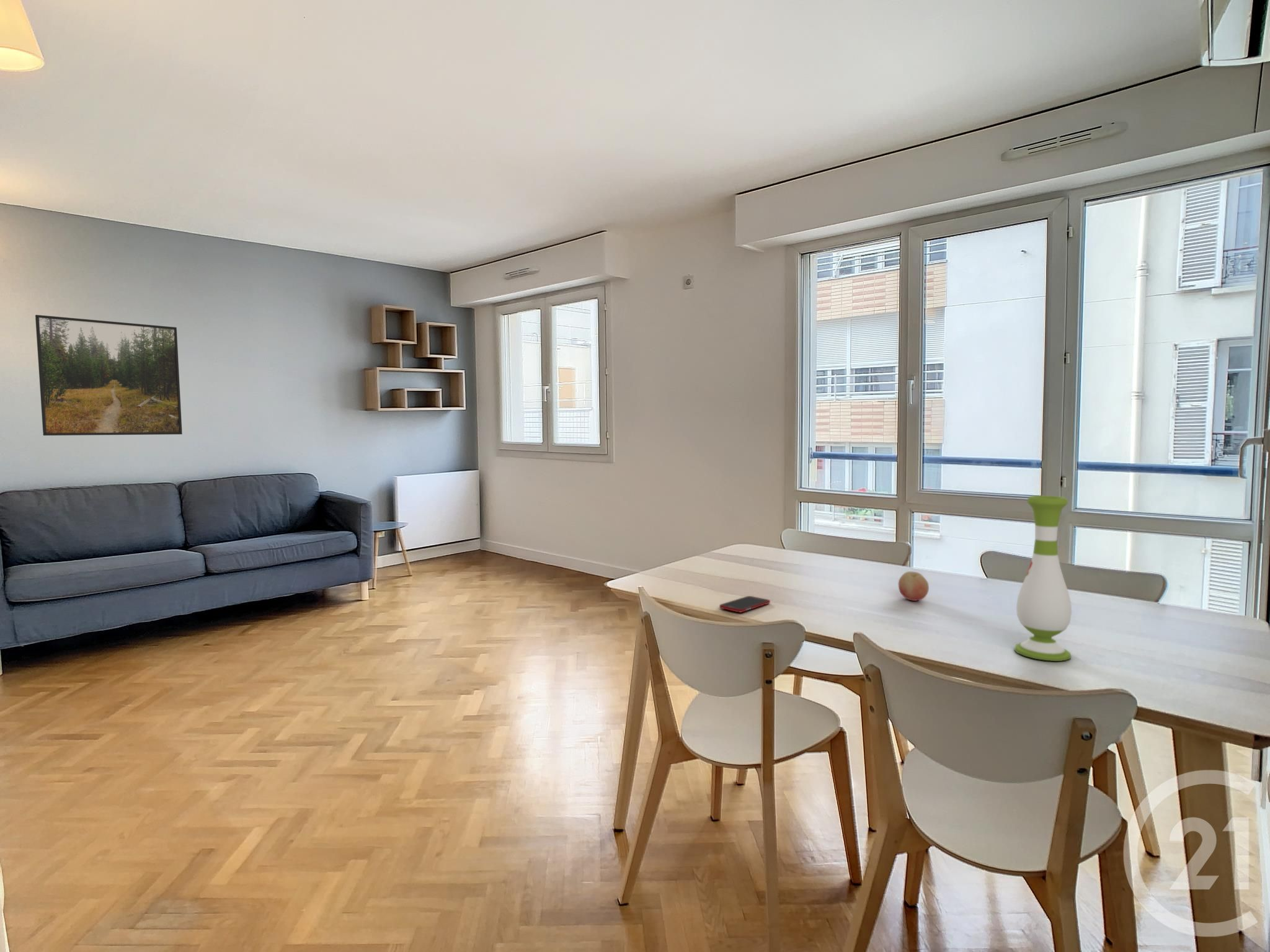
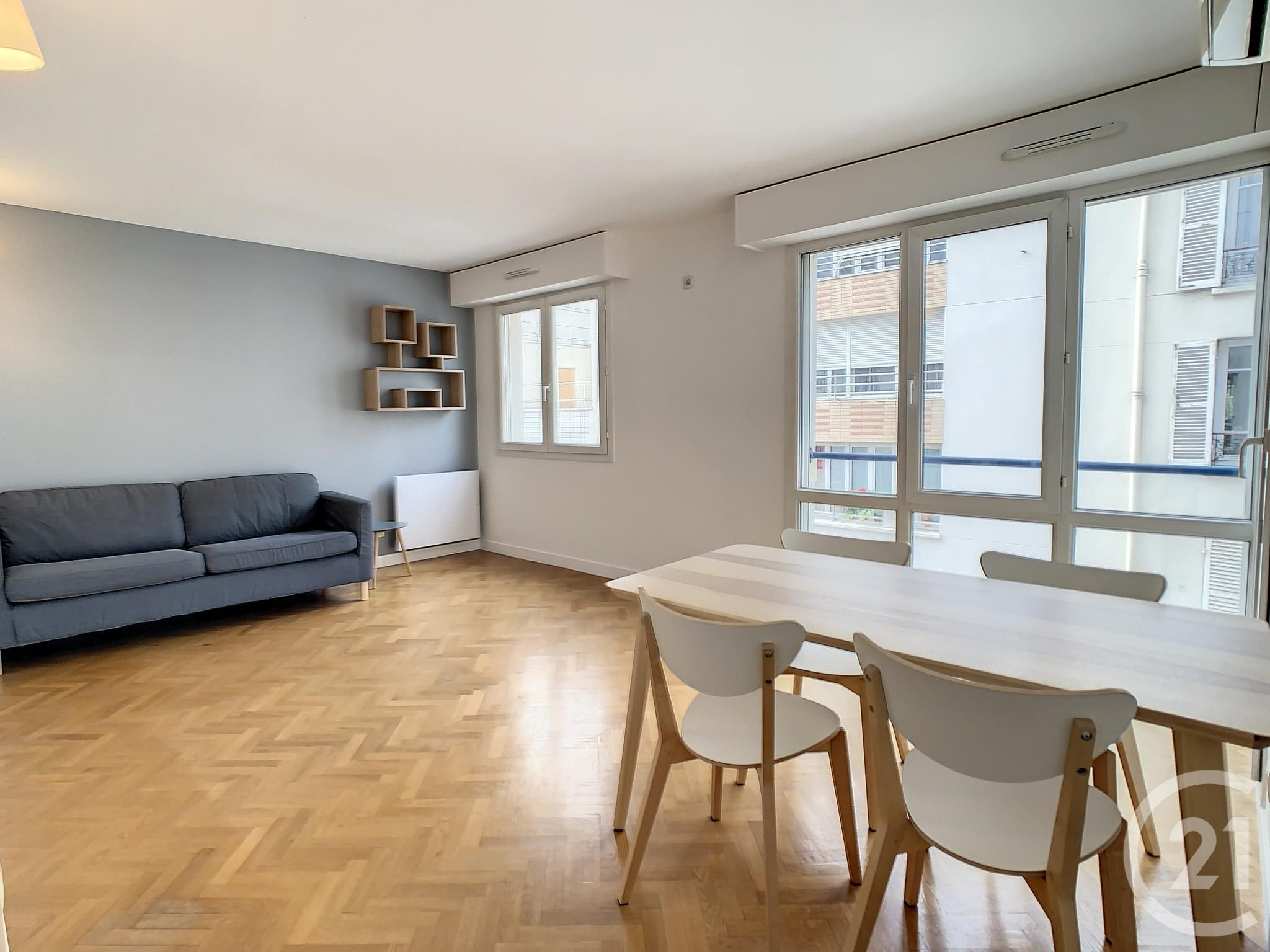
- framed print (113, 378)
- vase (1044, 575)
- cell phone (745, 604)
- fruit (913, 586)
